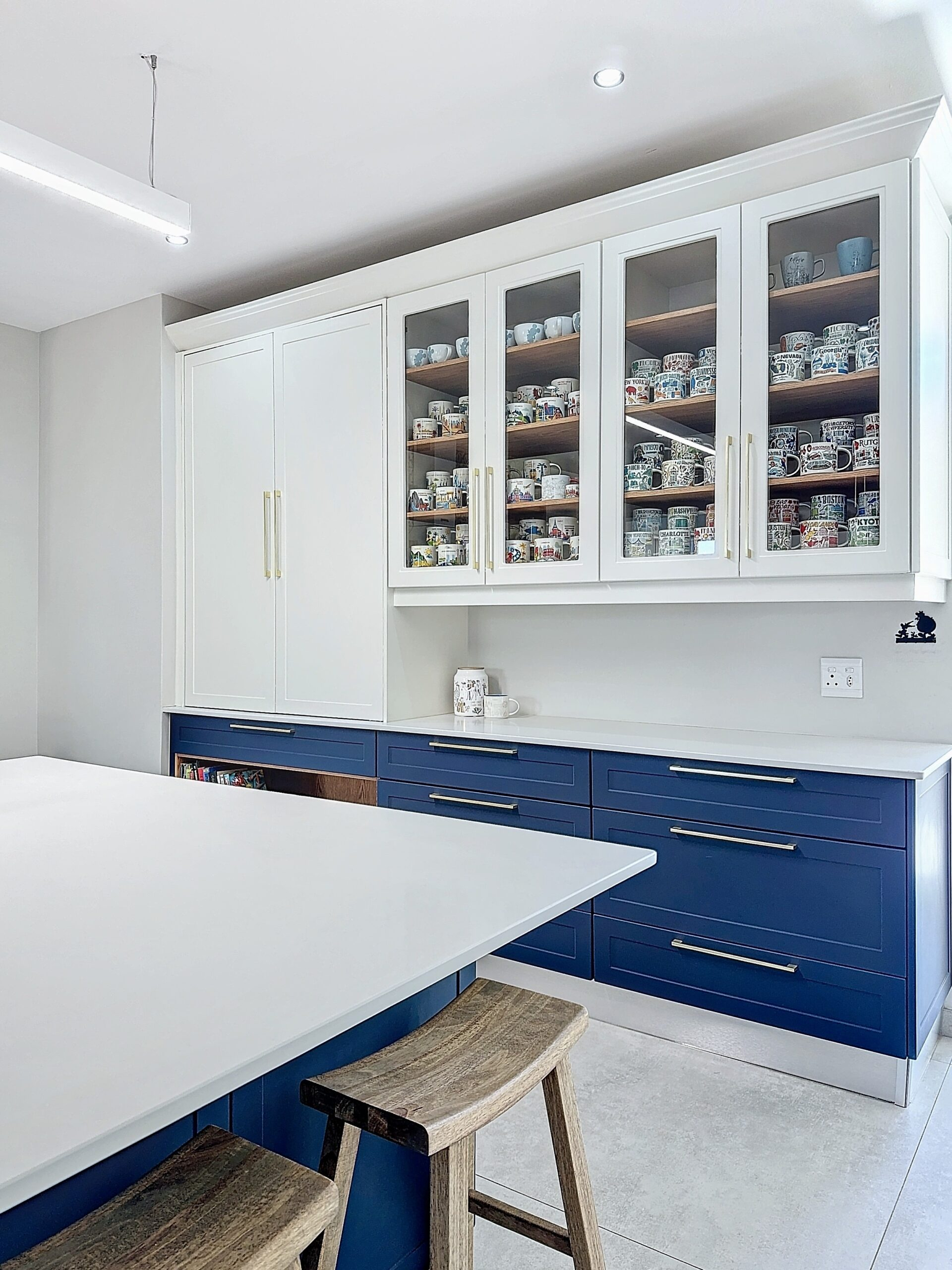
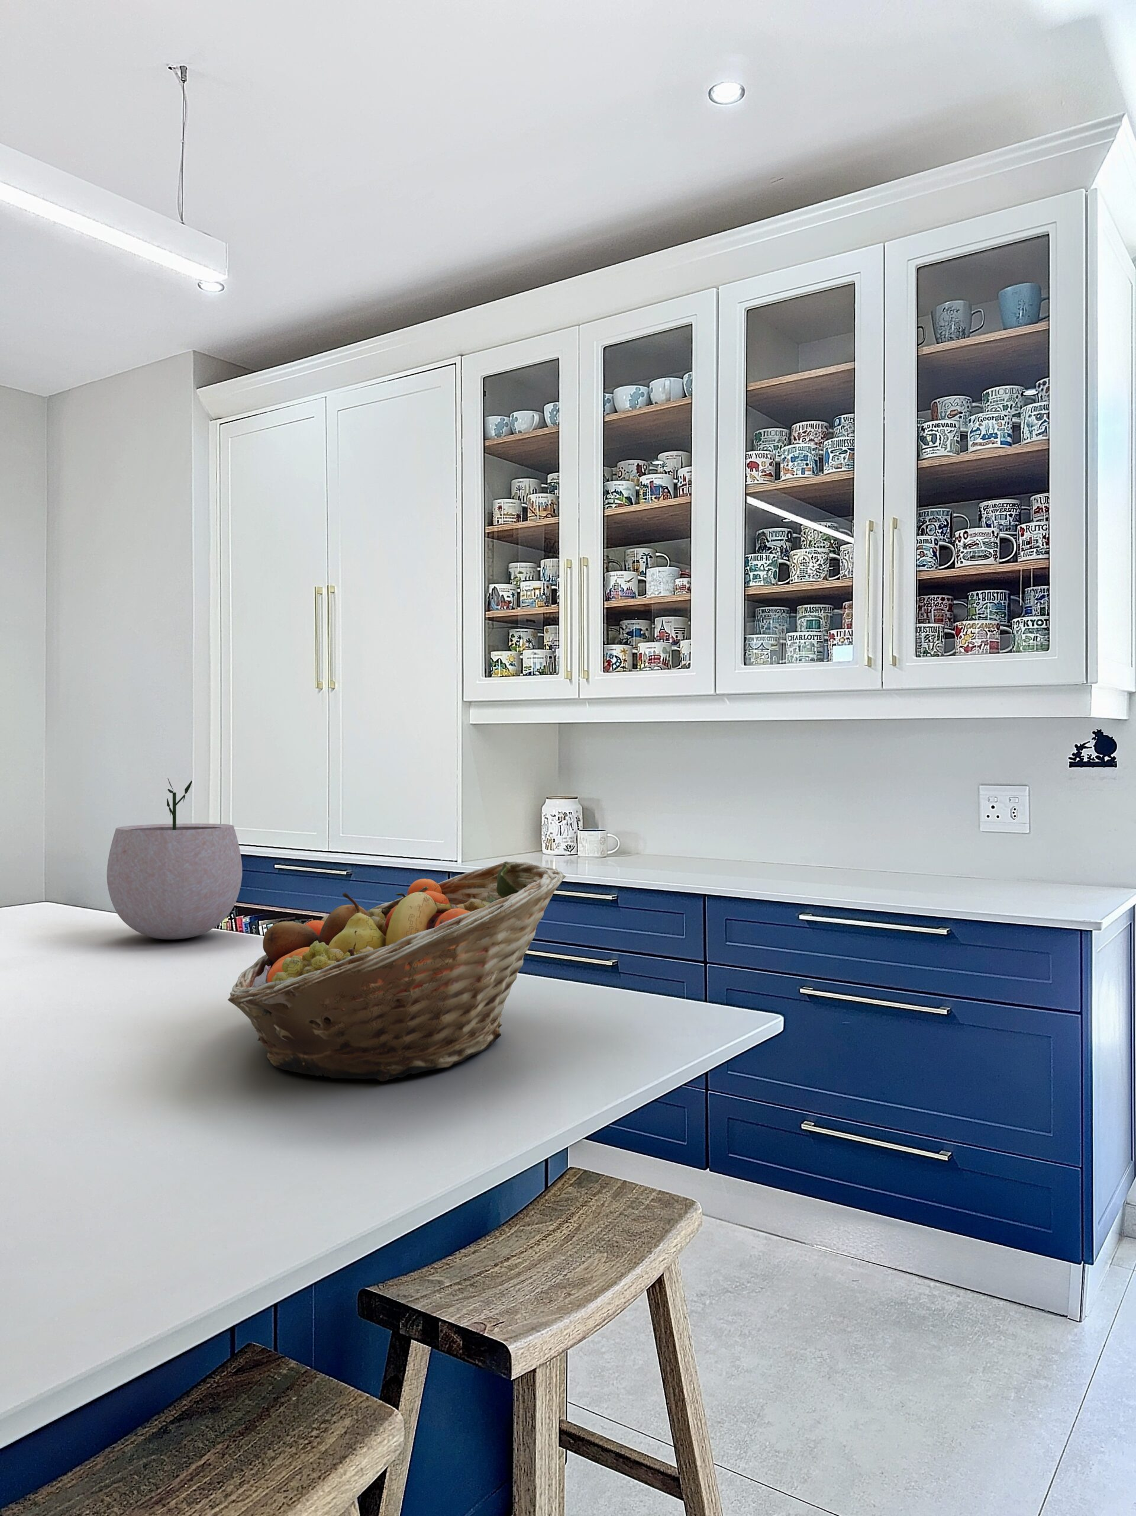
+ fruit basket (401, 955)
+ plant pot (175, 857)
